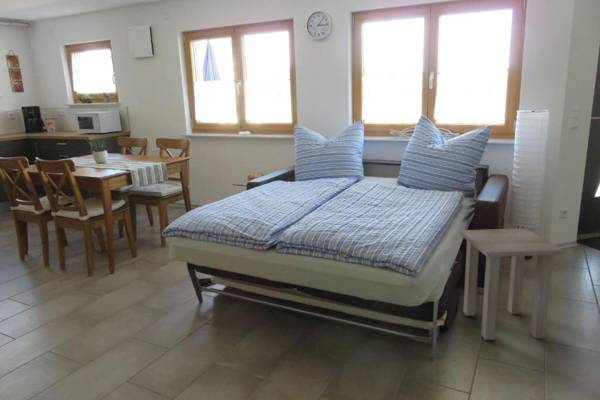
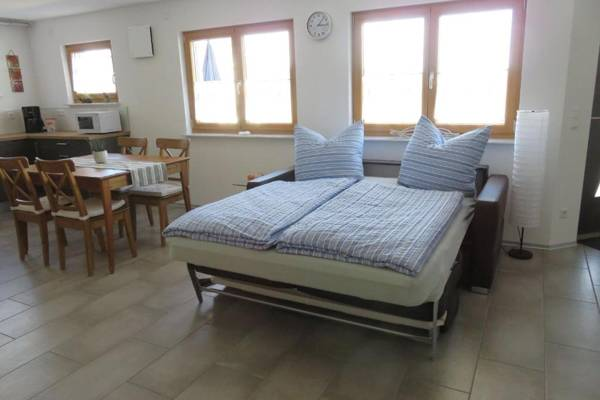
- side table (509, 284)
